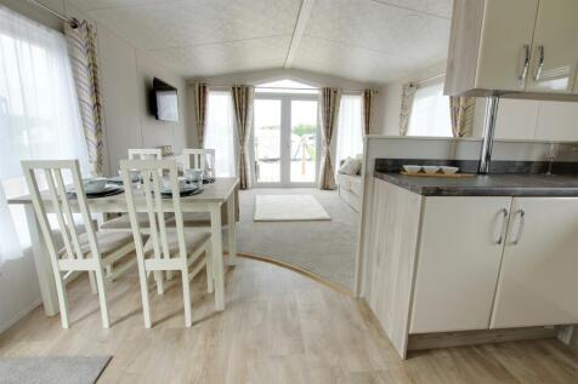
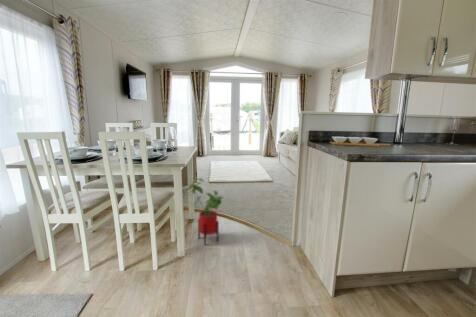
+ house plant (206, 209)
